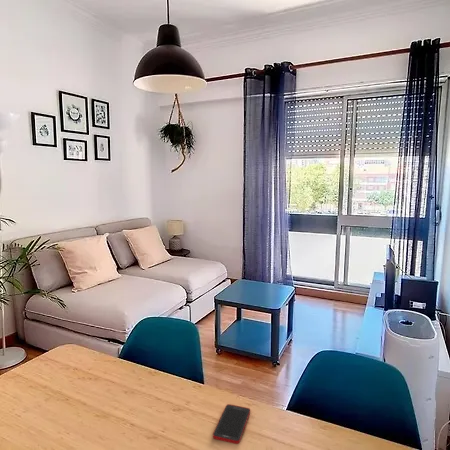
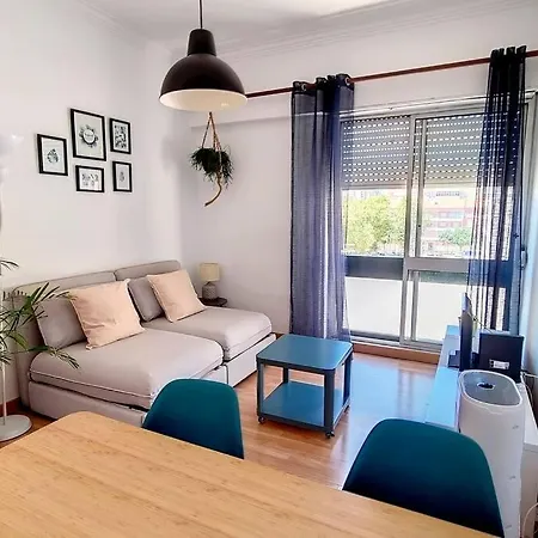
- cell phone (232, 422)
